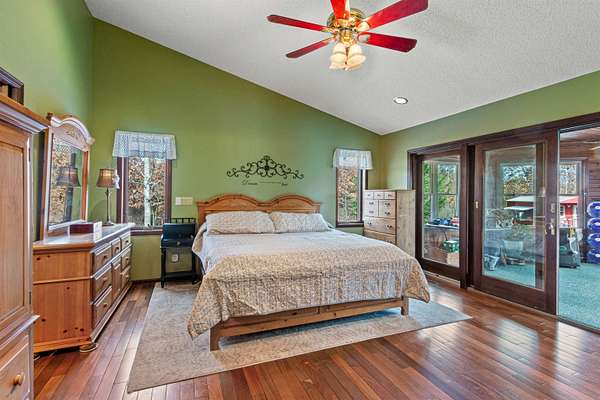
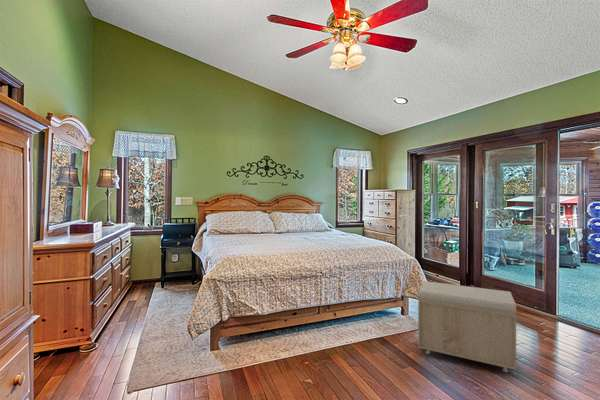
+ storage bench (464, 322)
